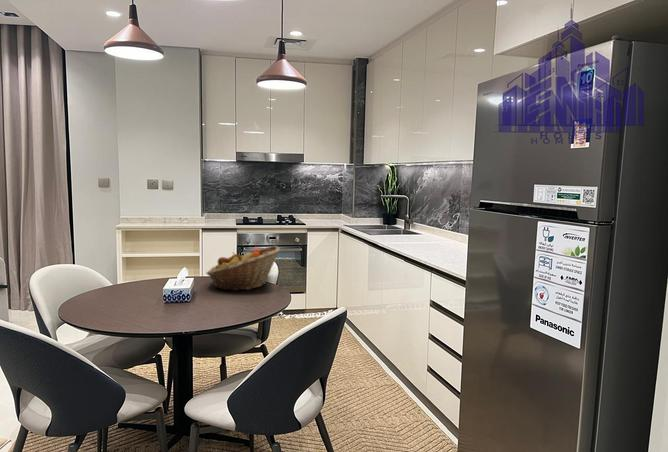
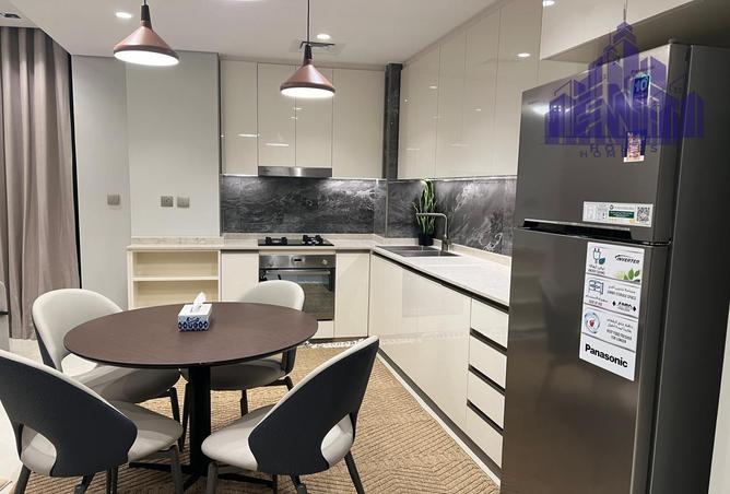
- fruit basket (244, 265)
